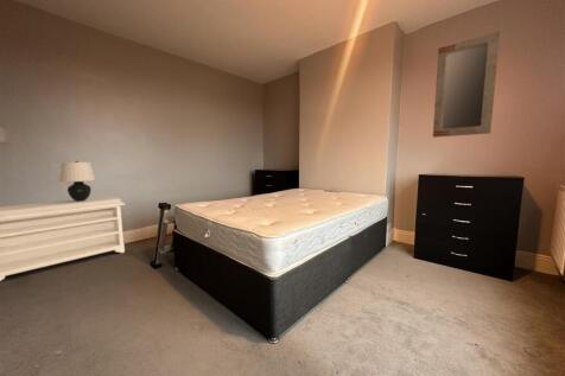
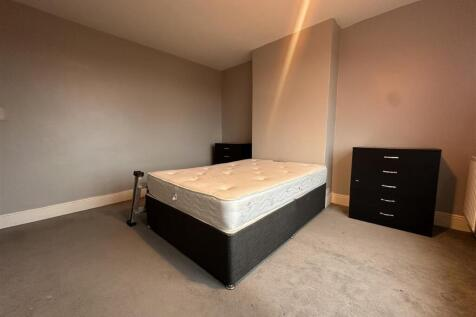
- bench (62, 232)
- table lamp (78, 180)
- home mirror (463, 89)
